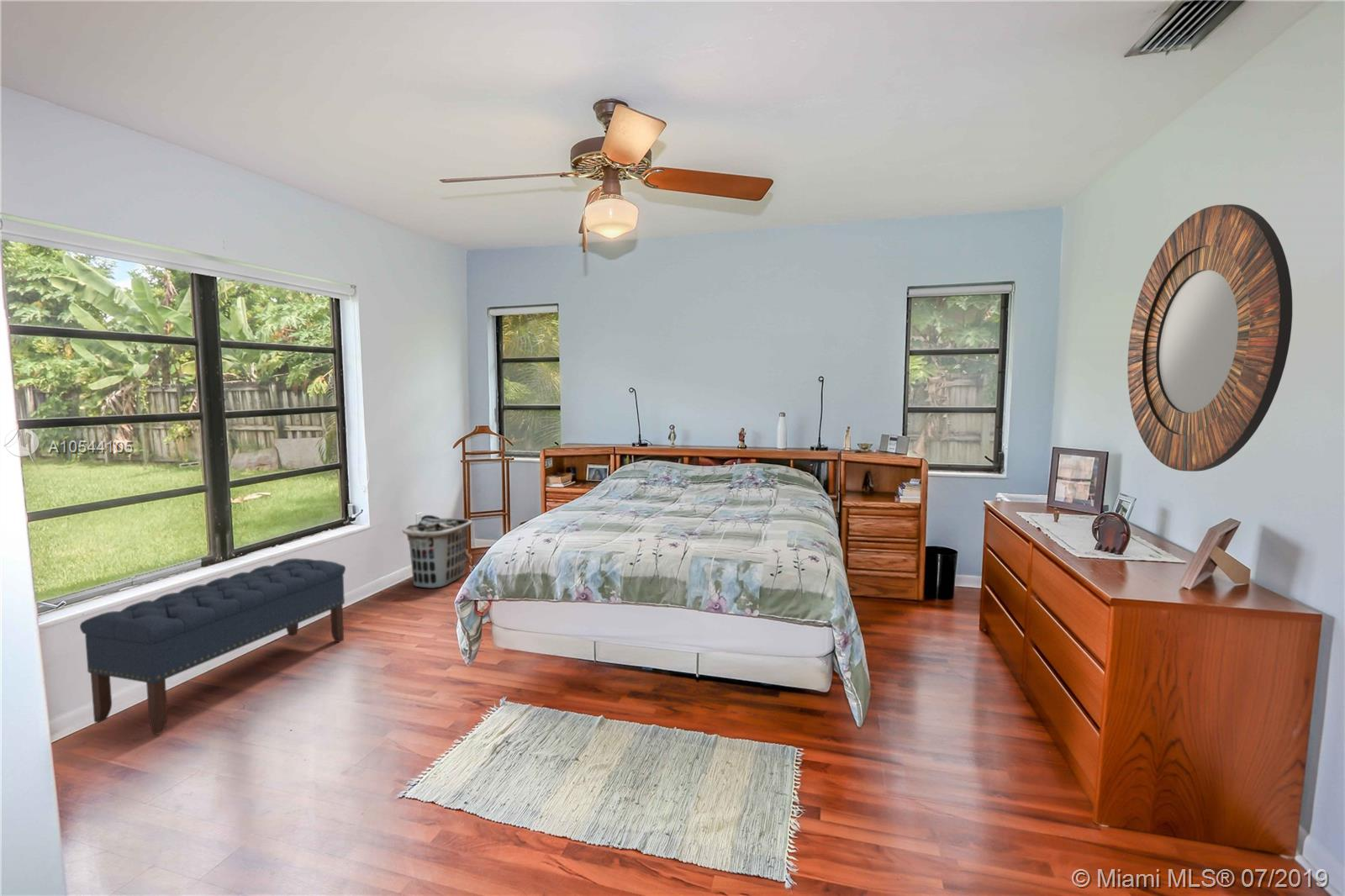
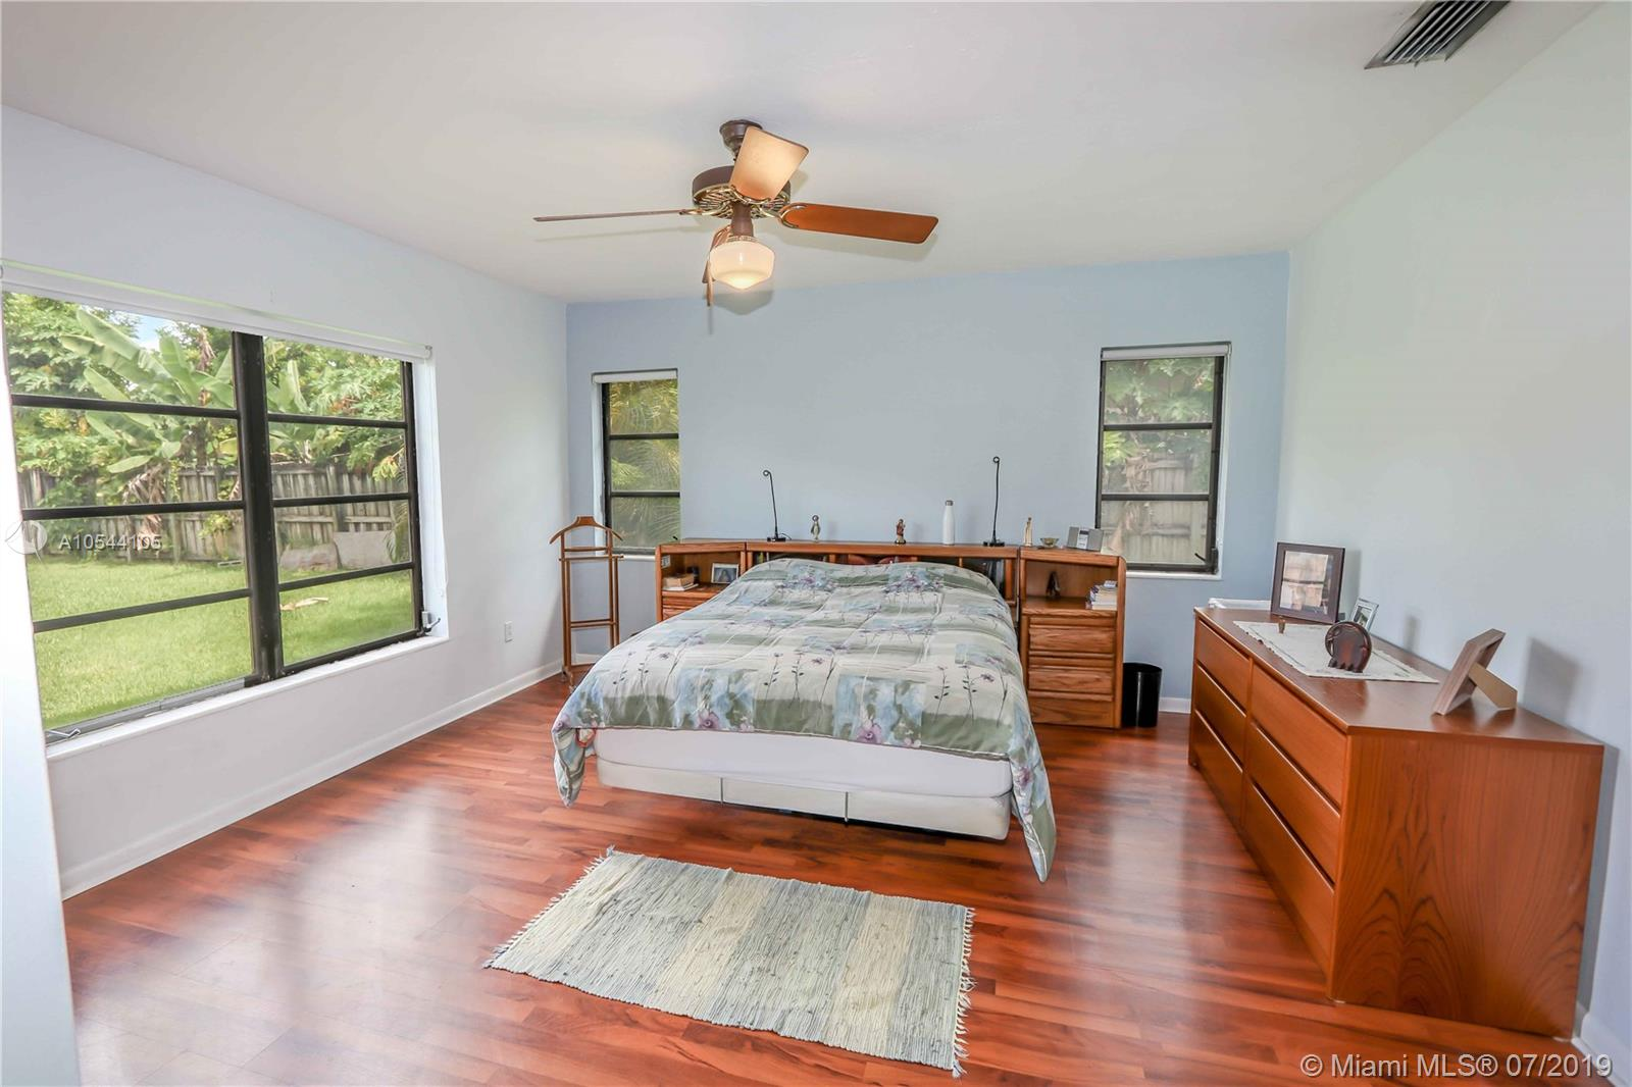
- home mirror (1193, 342)
- clothes hamper (439, 546)
- bench (235, 630)
